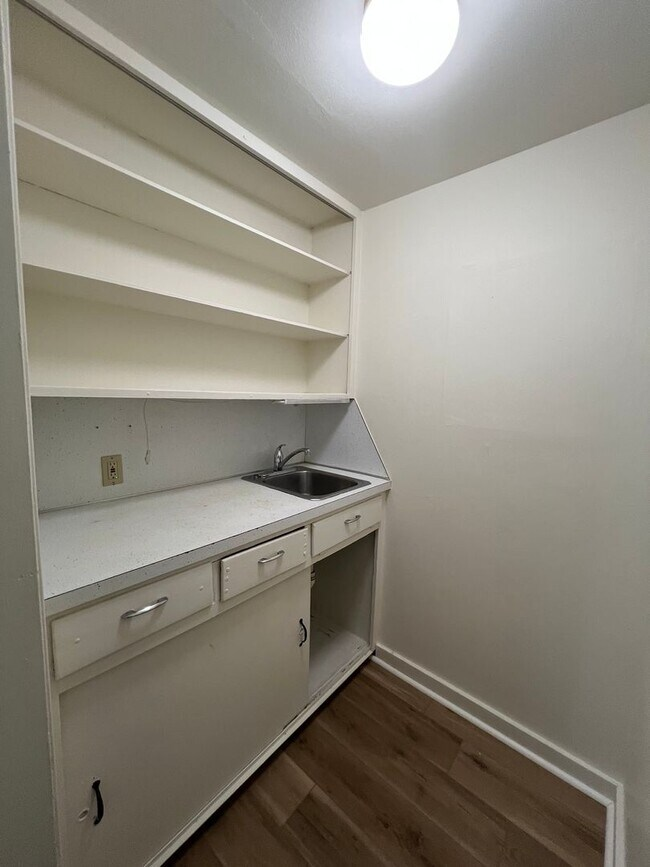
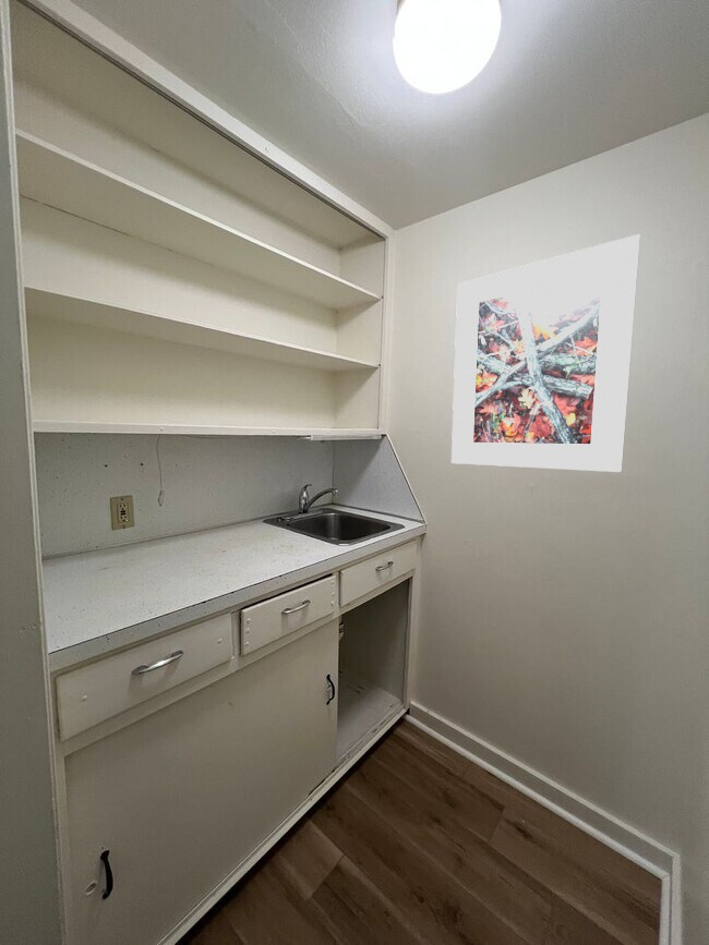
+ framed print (530, 367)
